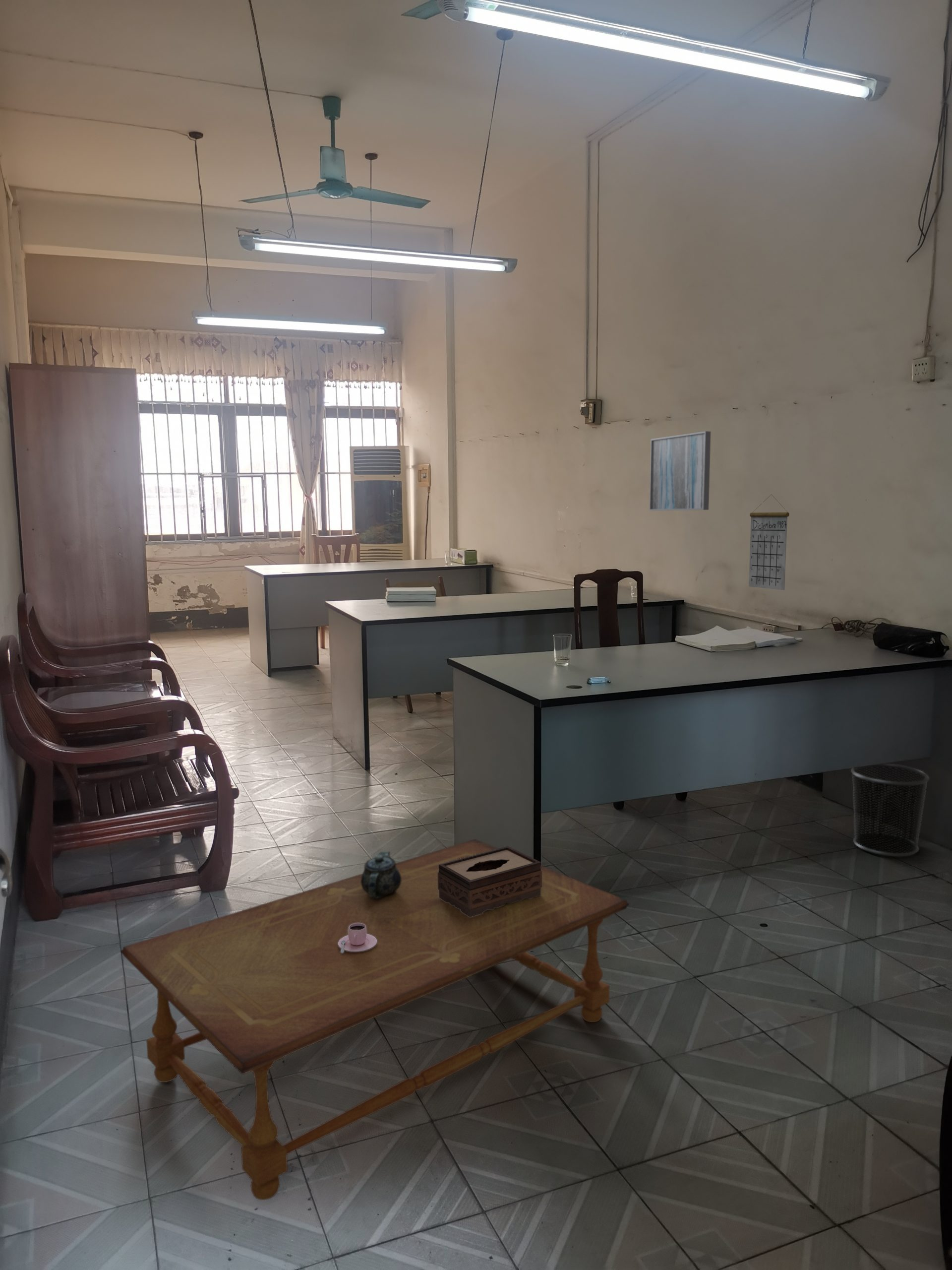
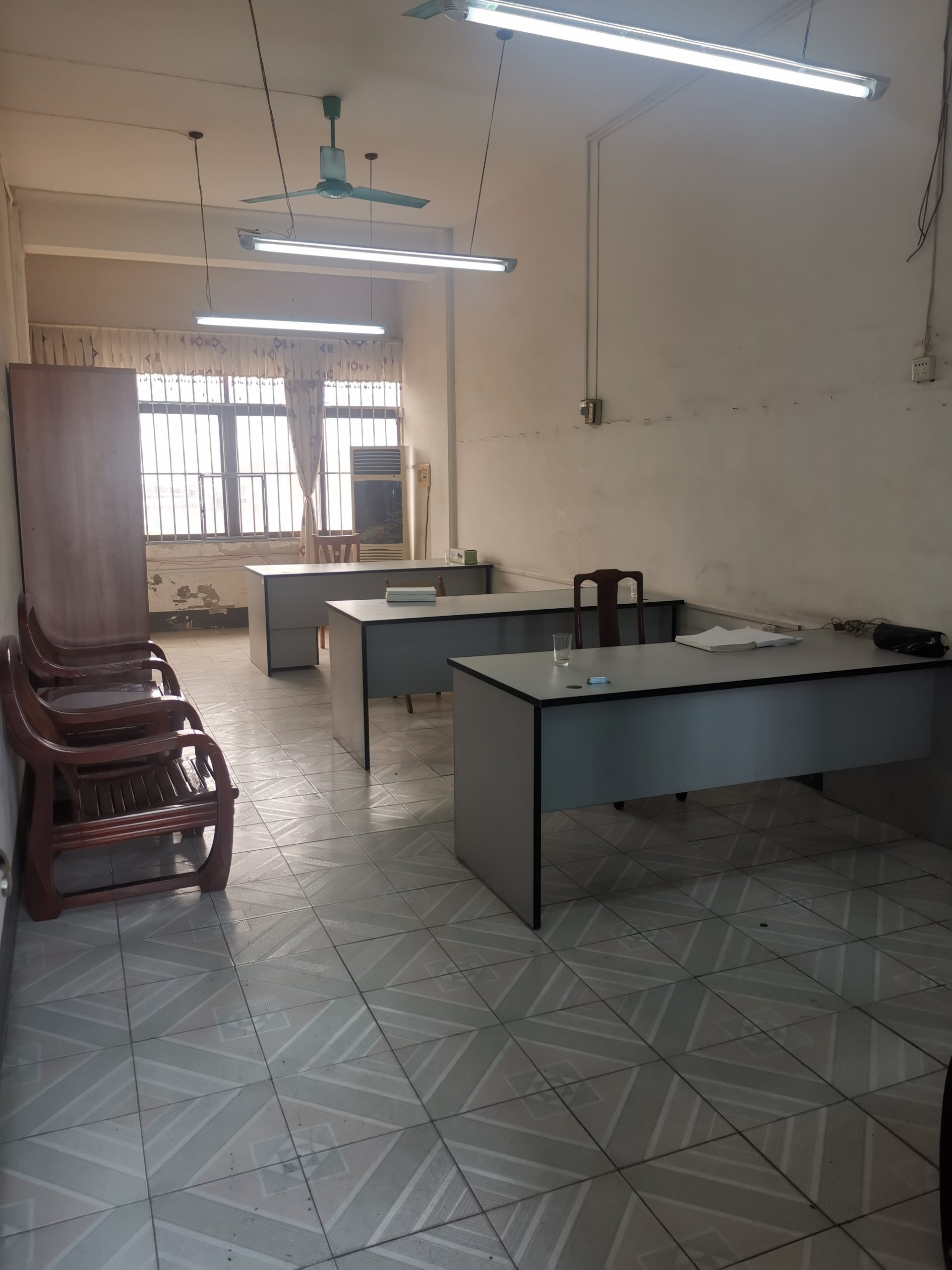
- calendar (768, 541)
- wall art (678, 473)
- teacup (357, 923)
- tissue box (490, 879)
- waste bin (888, 809)
- coffee table (390, 985)
- chinaware (379, 874)
